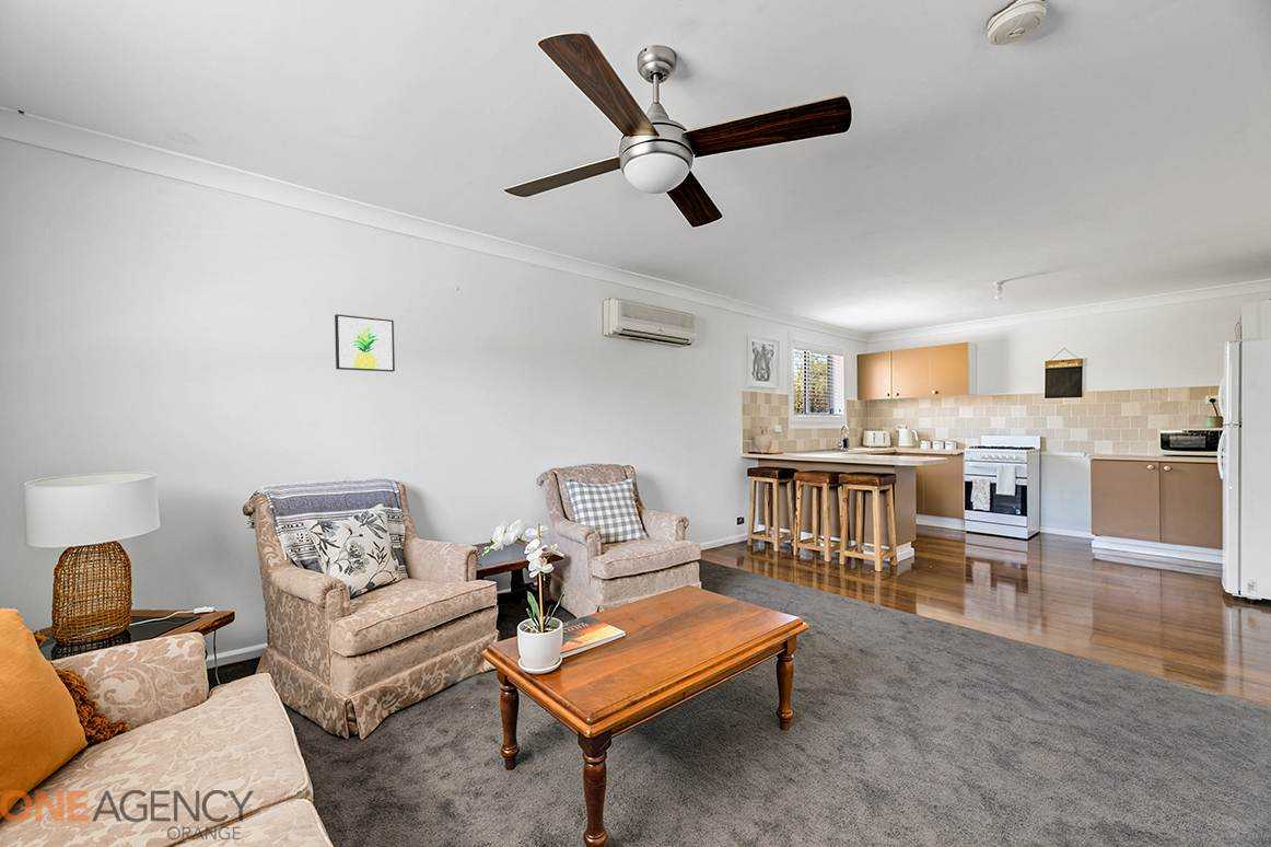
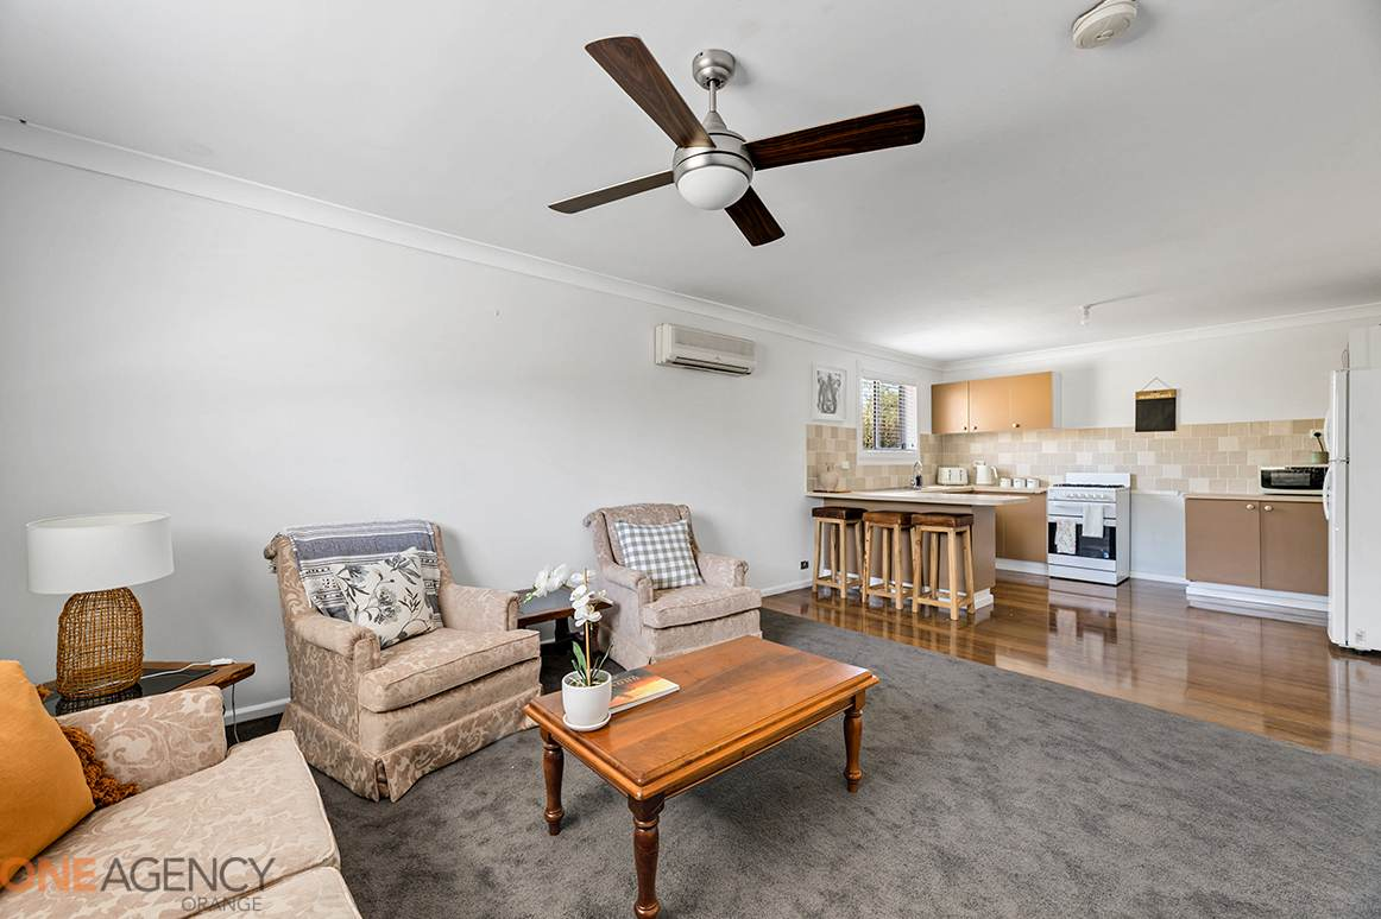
- wall art (365, 344)
